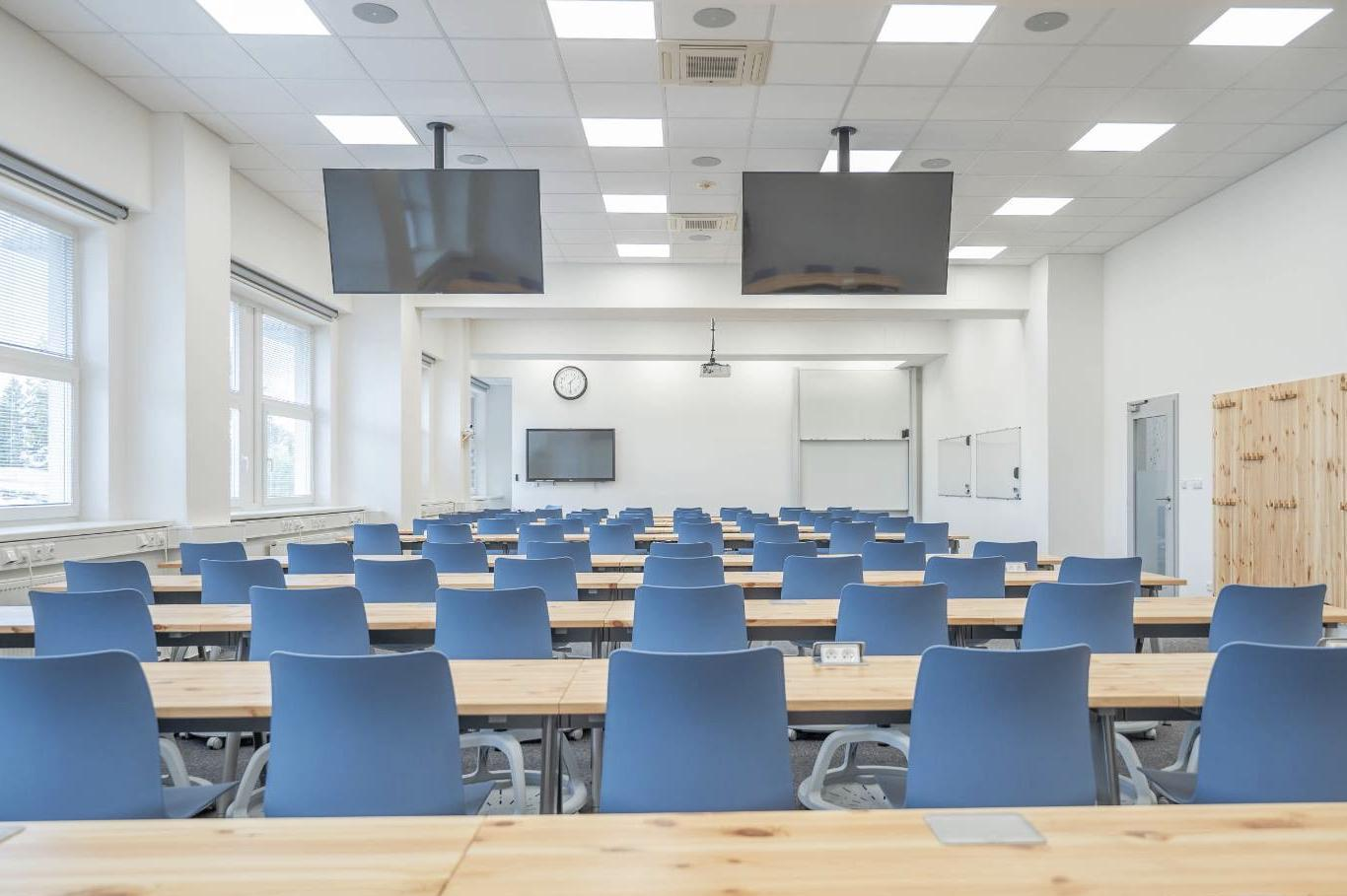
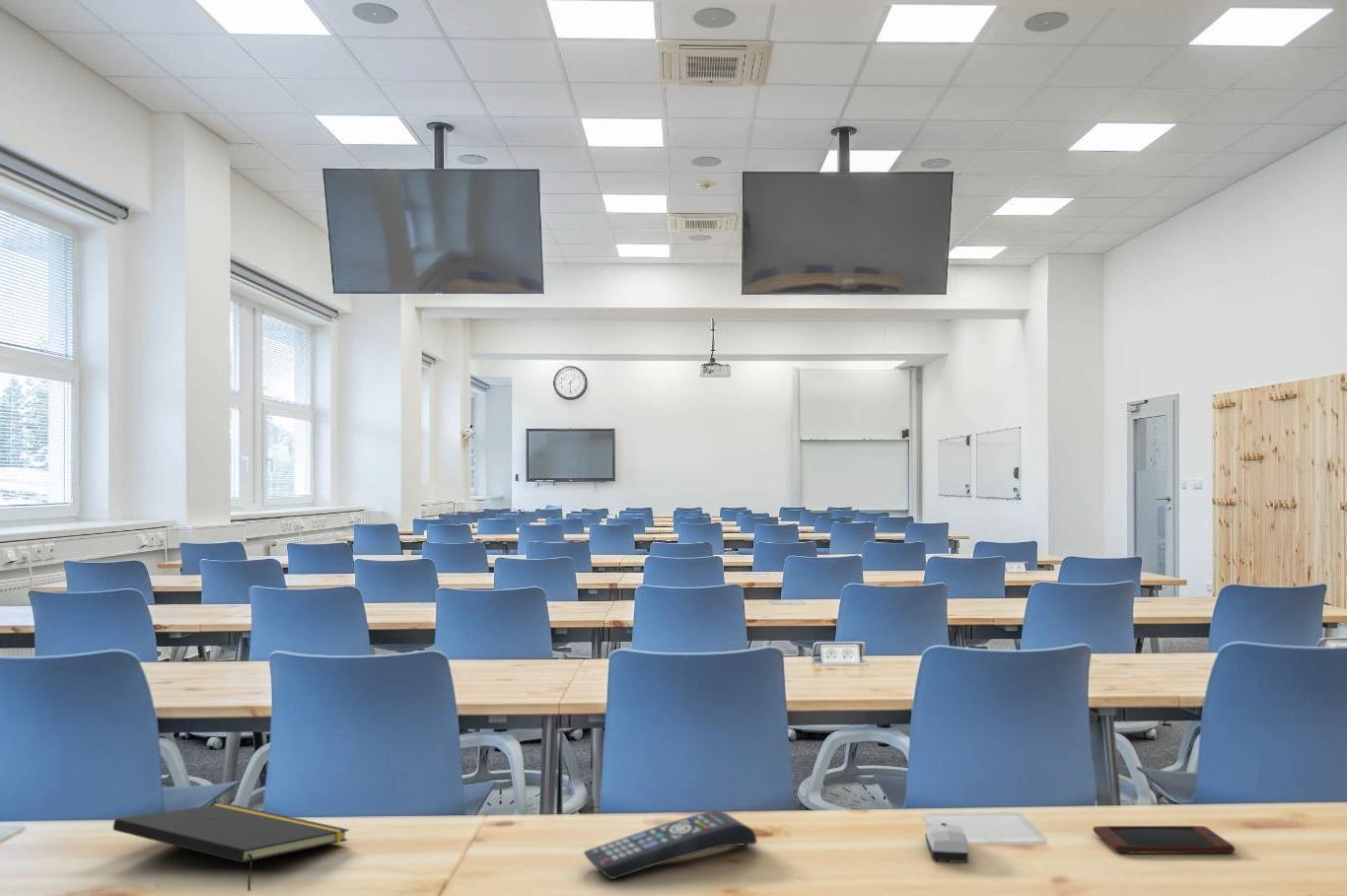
+ smartphone (1162, 839)
+ computer mouse (946, 837)
+ notepad (233, 830)
+ remote control (673, 842)
